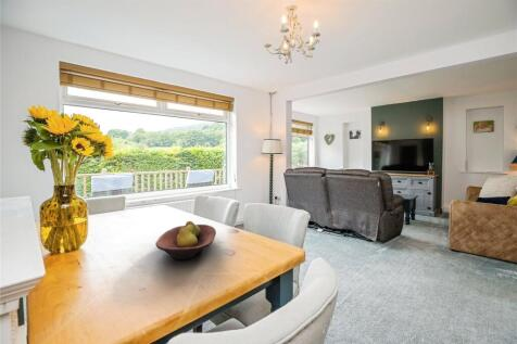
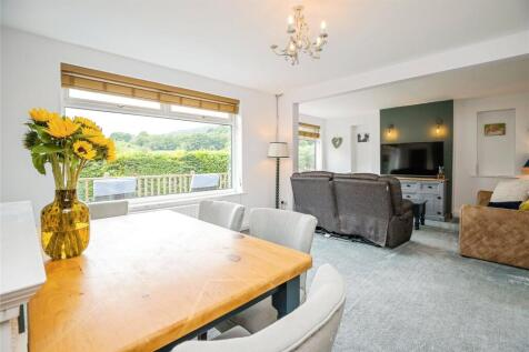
- fruit bowl (188, 235)
